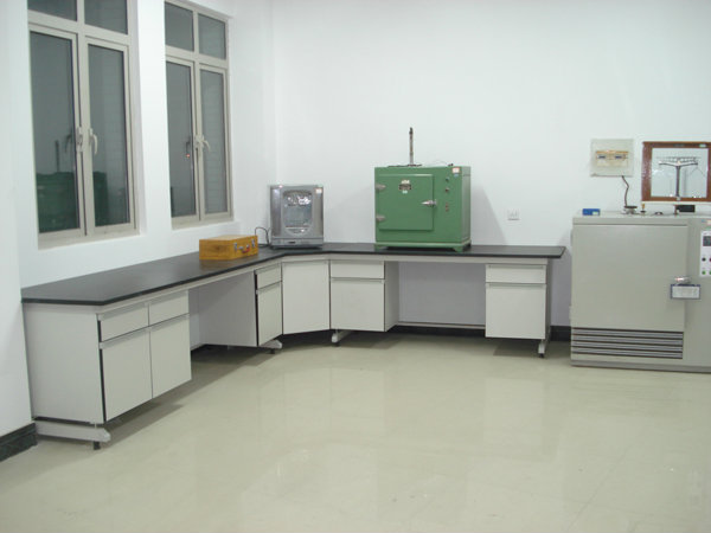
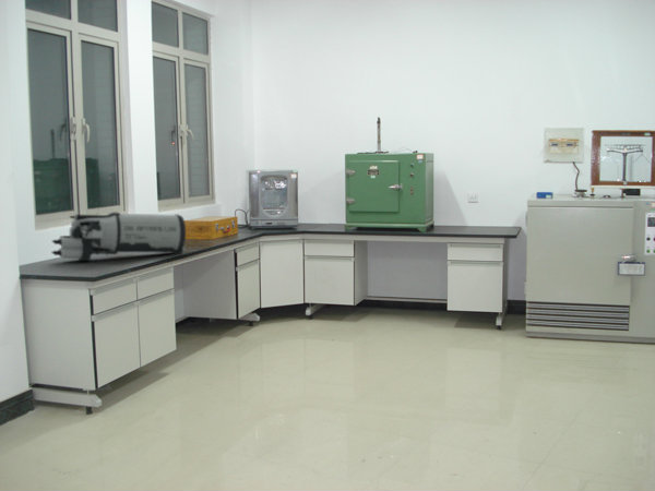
+ laboratory equipment (119, 235)
